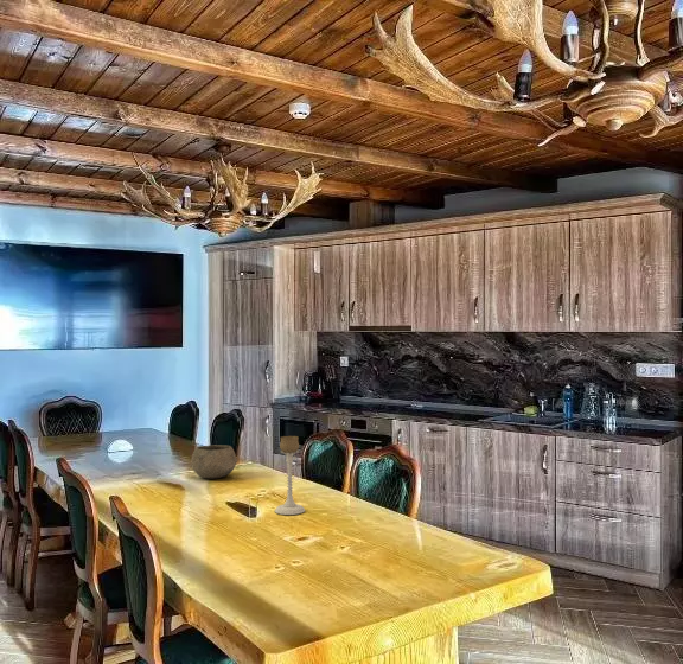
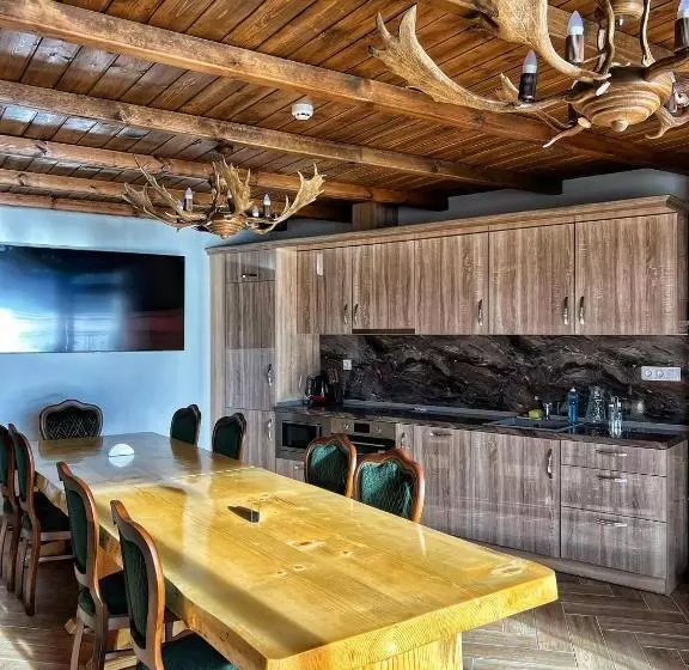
- candle holder (289, 473)
- bowl (213, 461)
